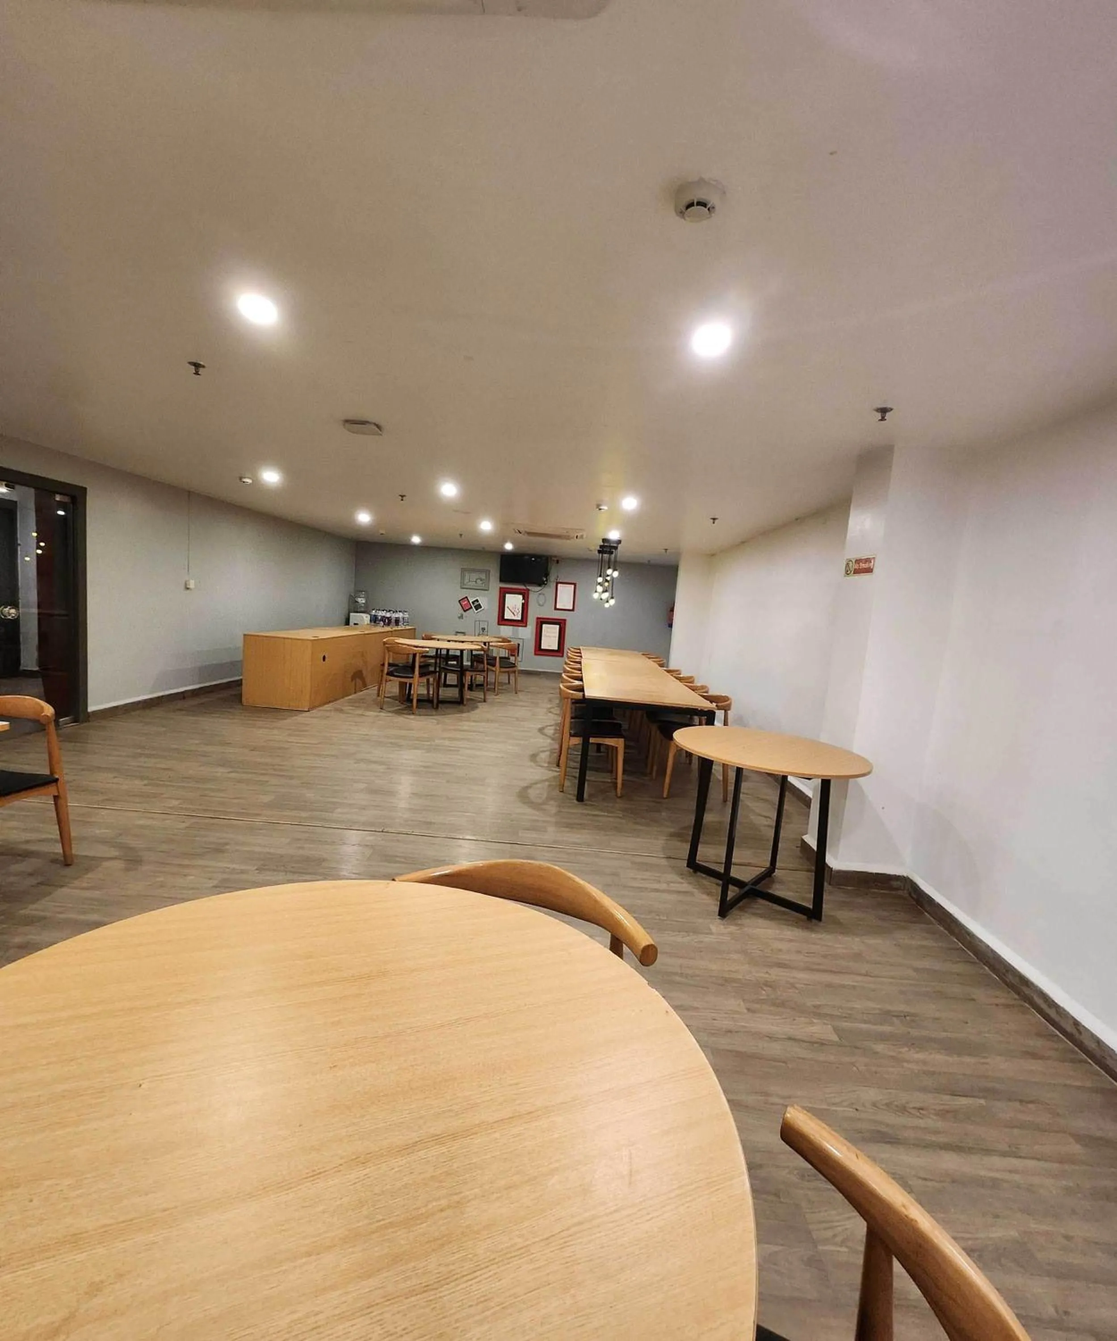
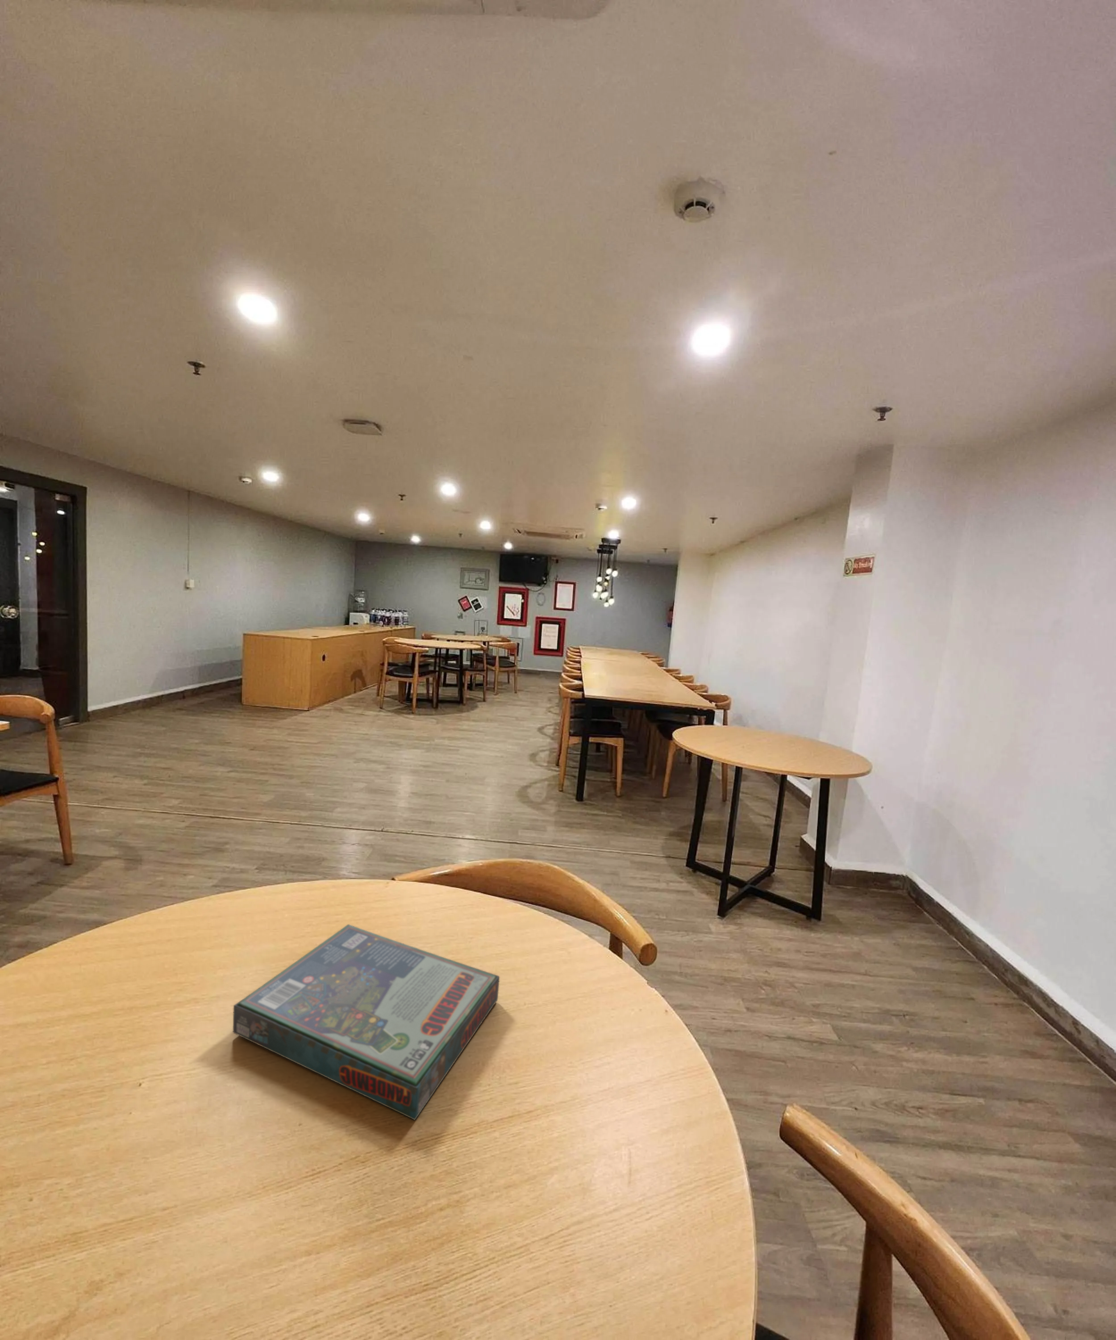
+ board game (375, 1003)
